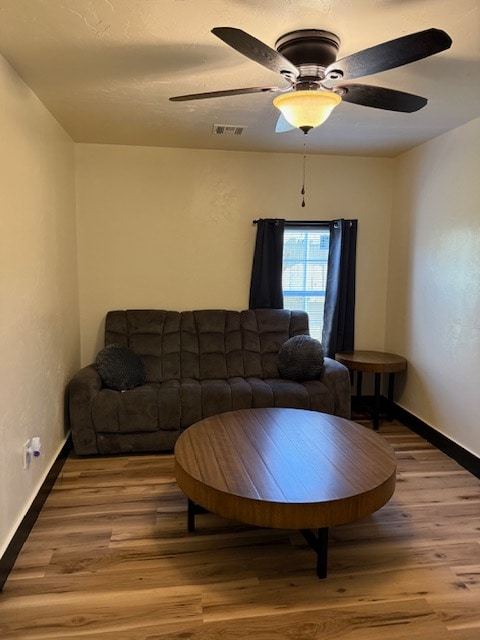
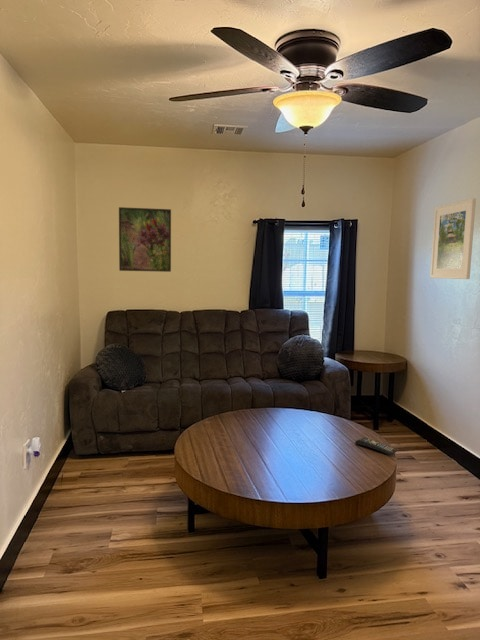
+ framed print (451, 241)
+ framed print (145, 240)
+ remote control (375, 445)
